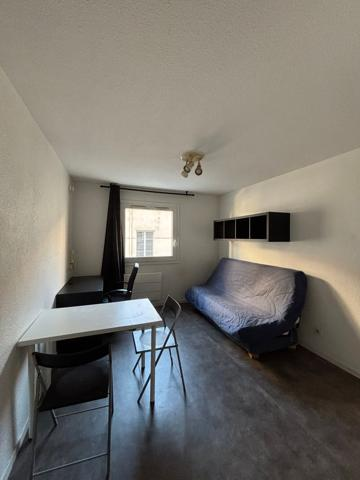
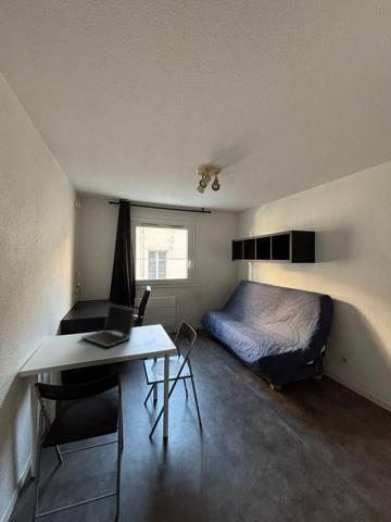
+ laptop computer (108, 323)
